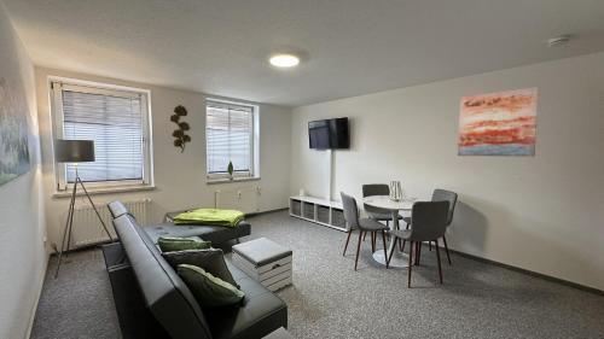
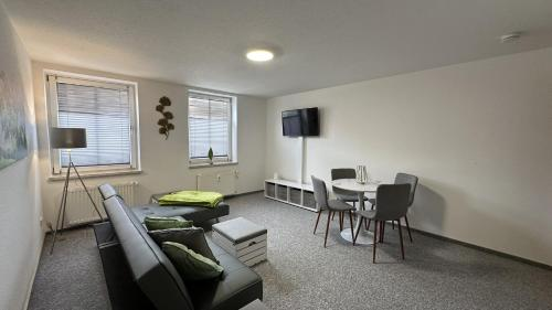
- wall art (494, 124)
